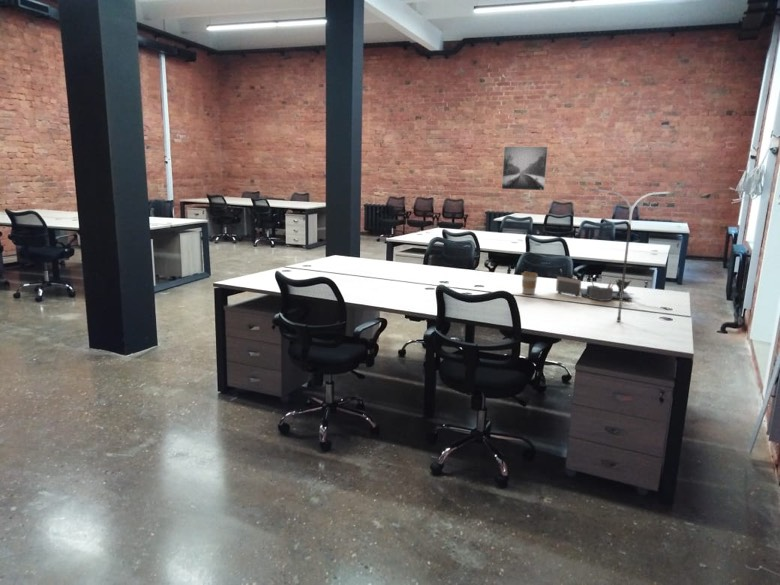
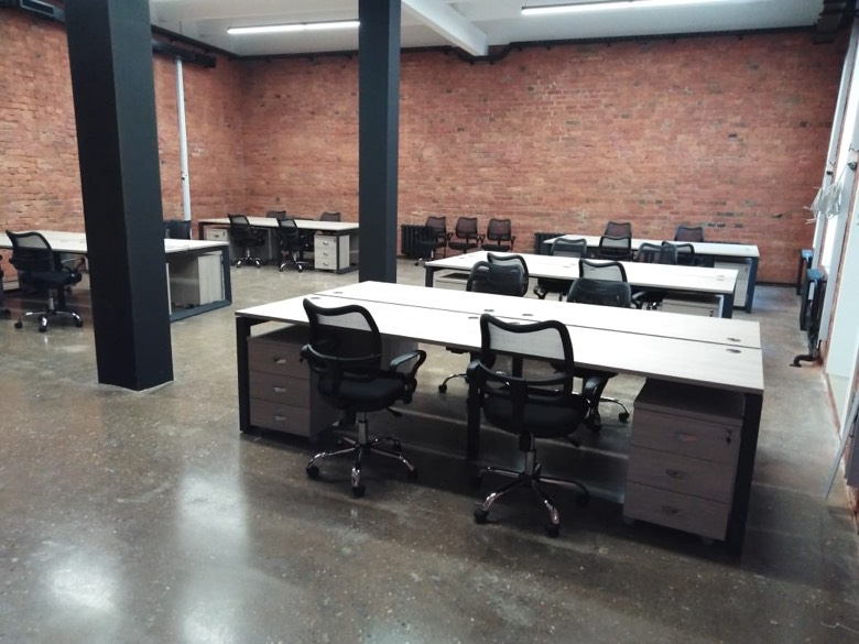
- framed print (524, 168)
- desk lamp (625, 256)
- desk organizer (595, 286)
- coffee cup (529, 282)
